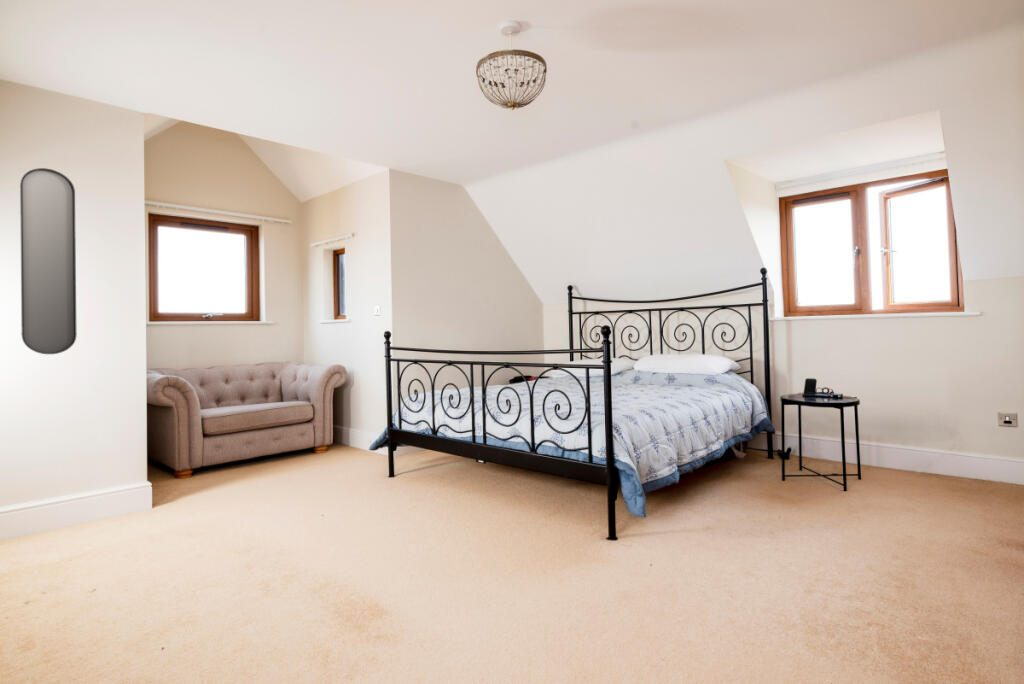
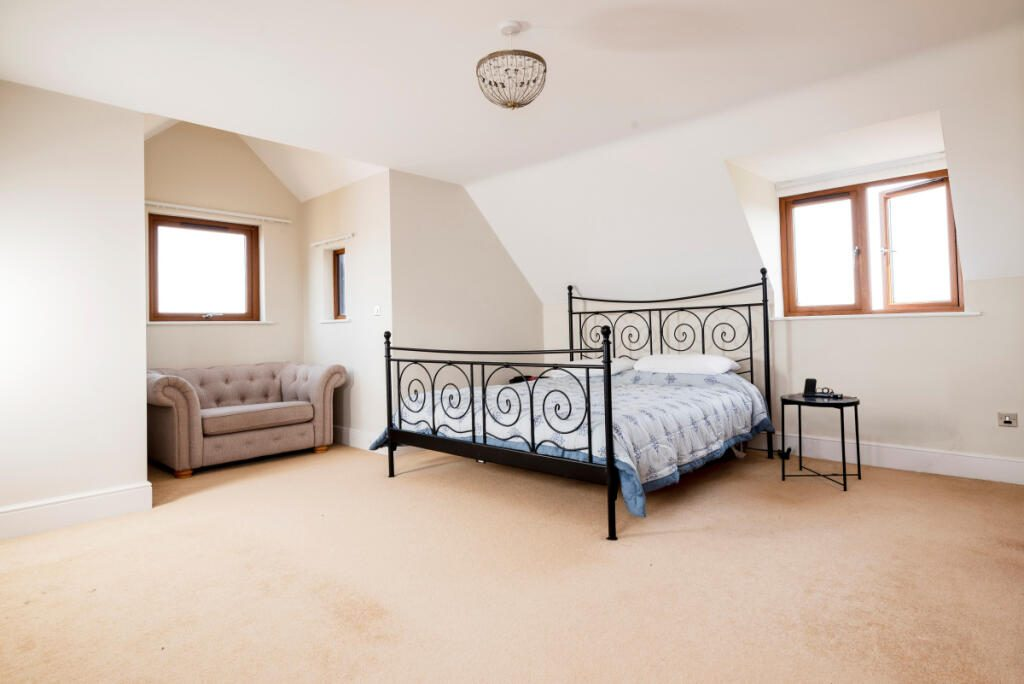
- home mirror (48, 261)
